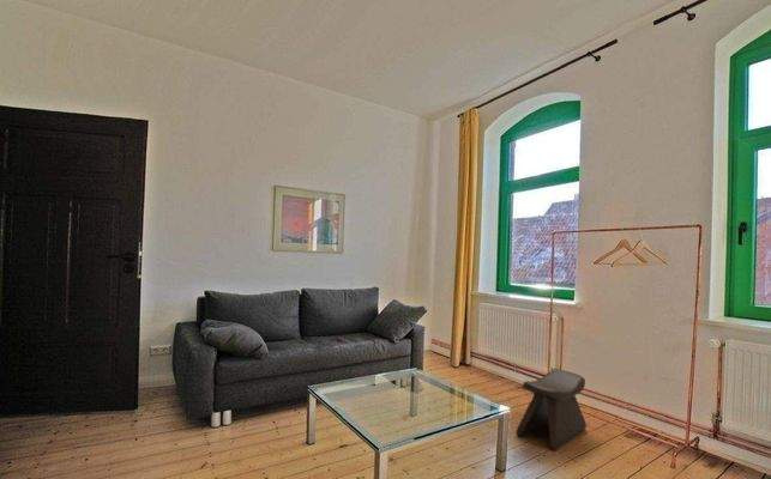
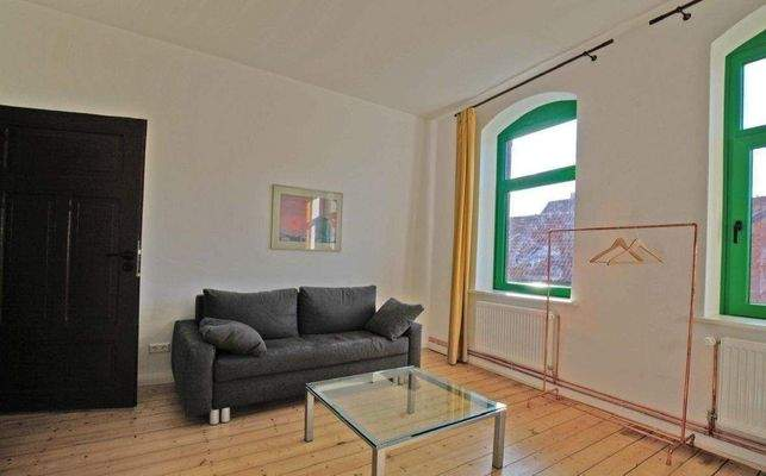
- stool (553, 405)
